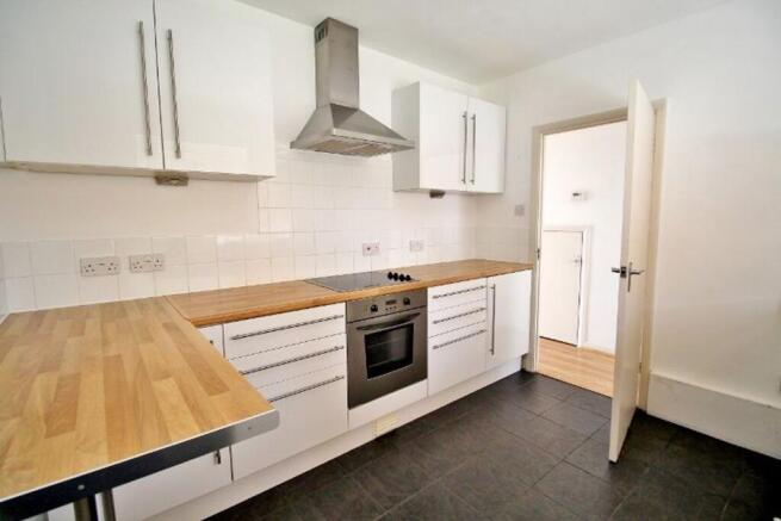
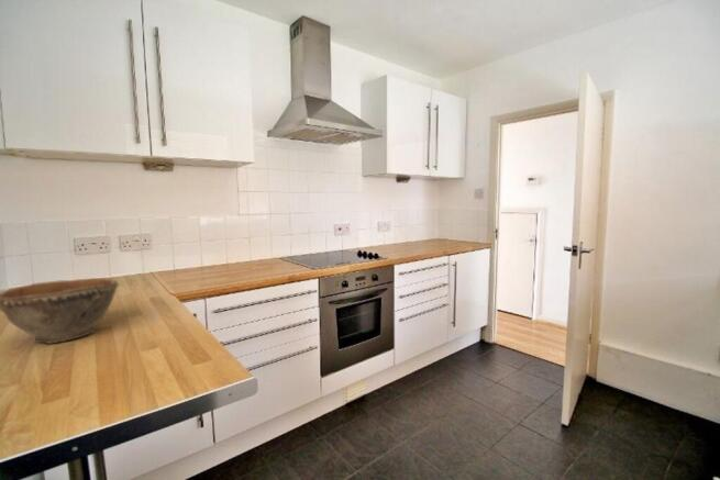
+ bowl (63, 310)
